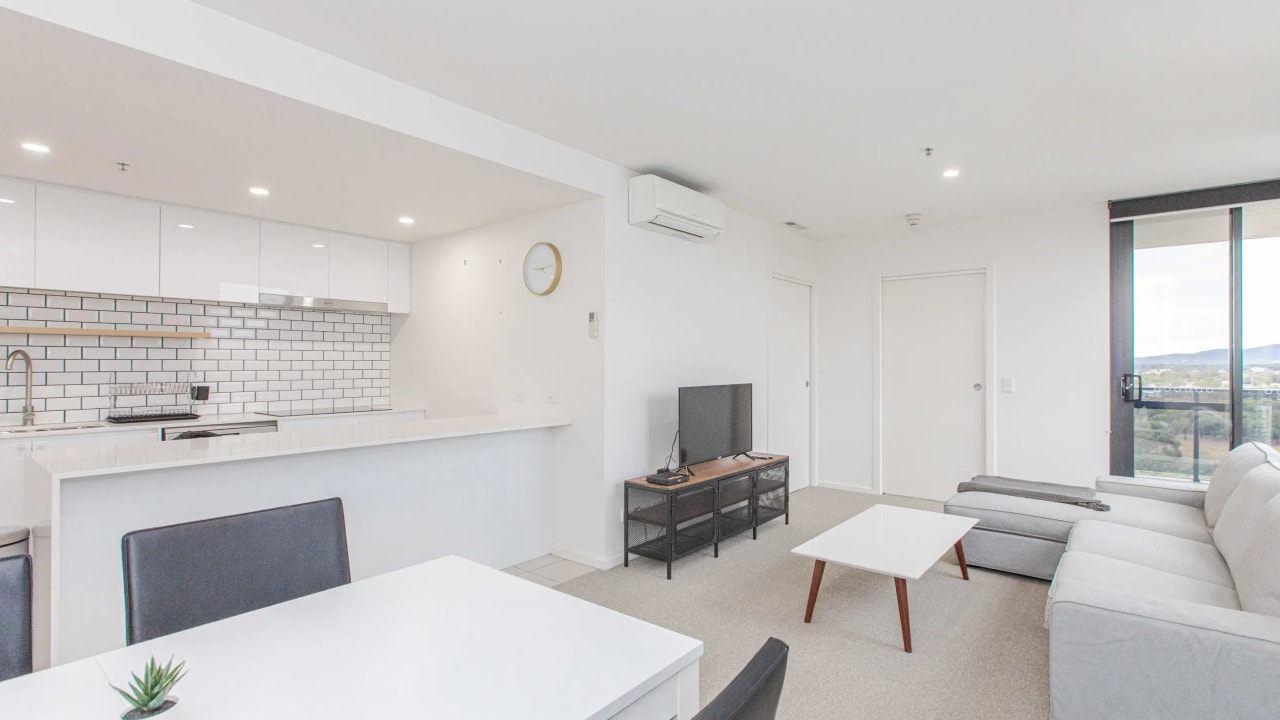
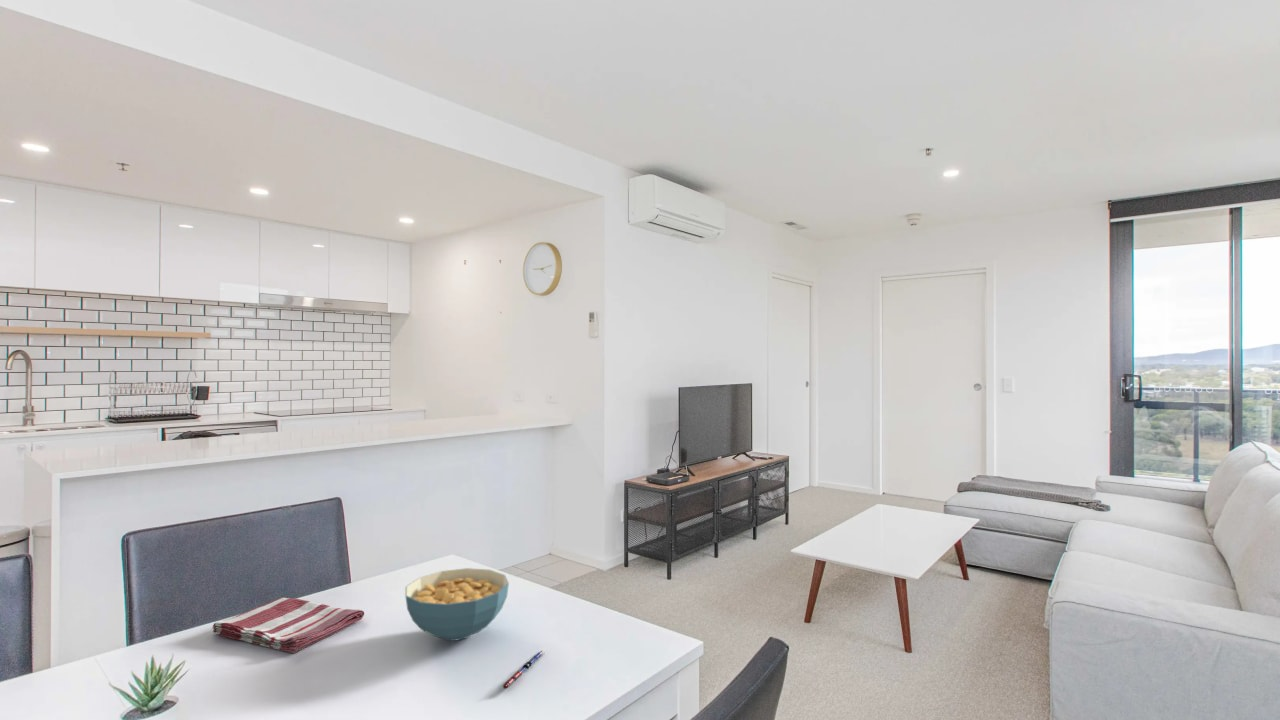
+ cereal bowl (457, 609)
+ pen (524, 667)
+ dish towel (289, 620)
